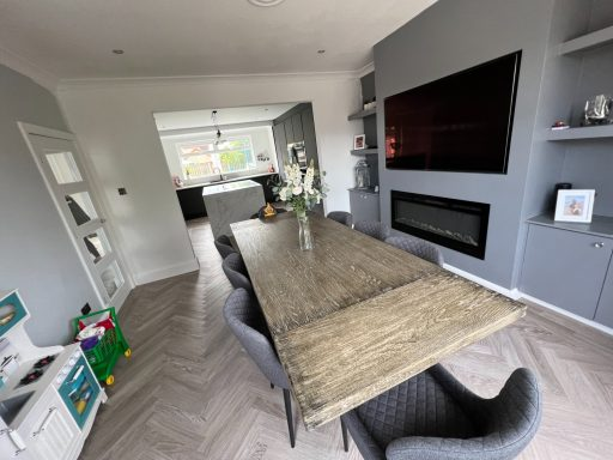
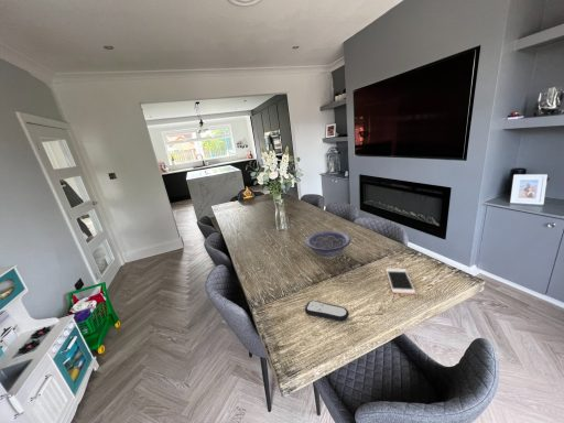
+ cell phone (399, 280)
+ decorative bowl (327, 247)
+ remote control (326, 310)
